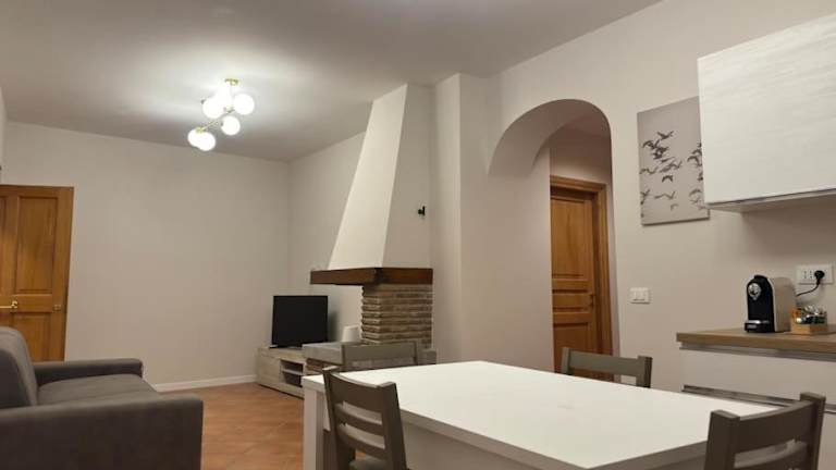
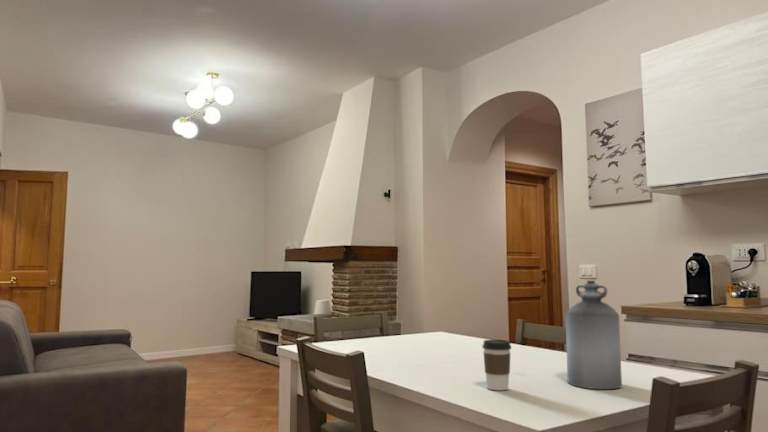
+ coffee cup (497, 364)
+ bottle (592, 331)
